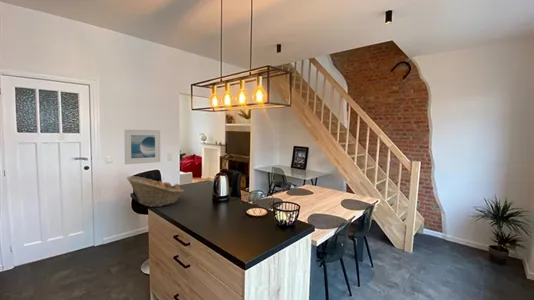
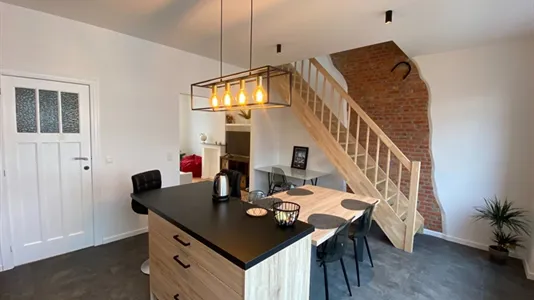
- fruit basket (155, 188)
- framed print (143, 146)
